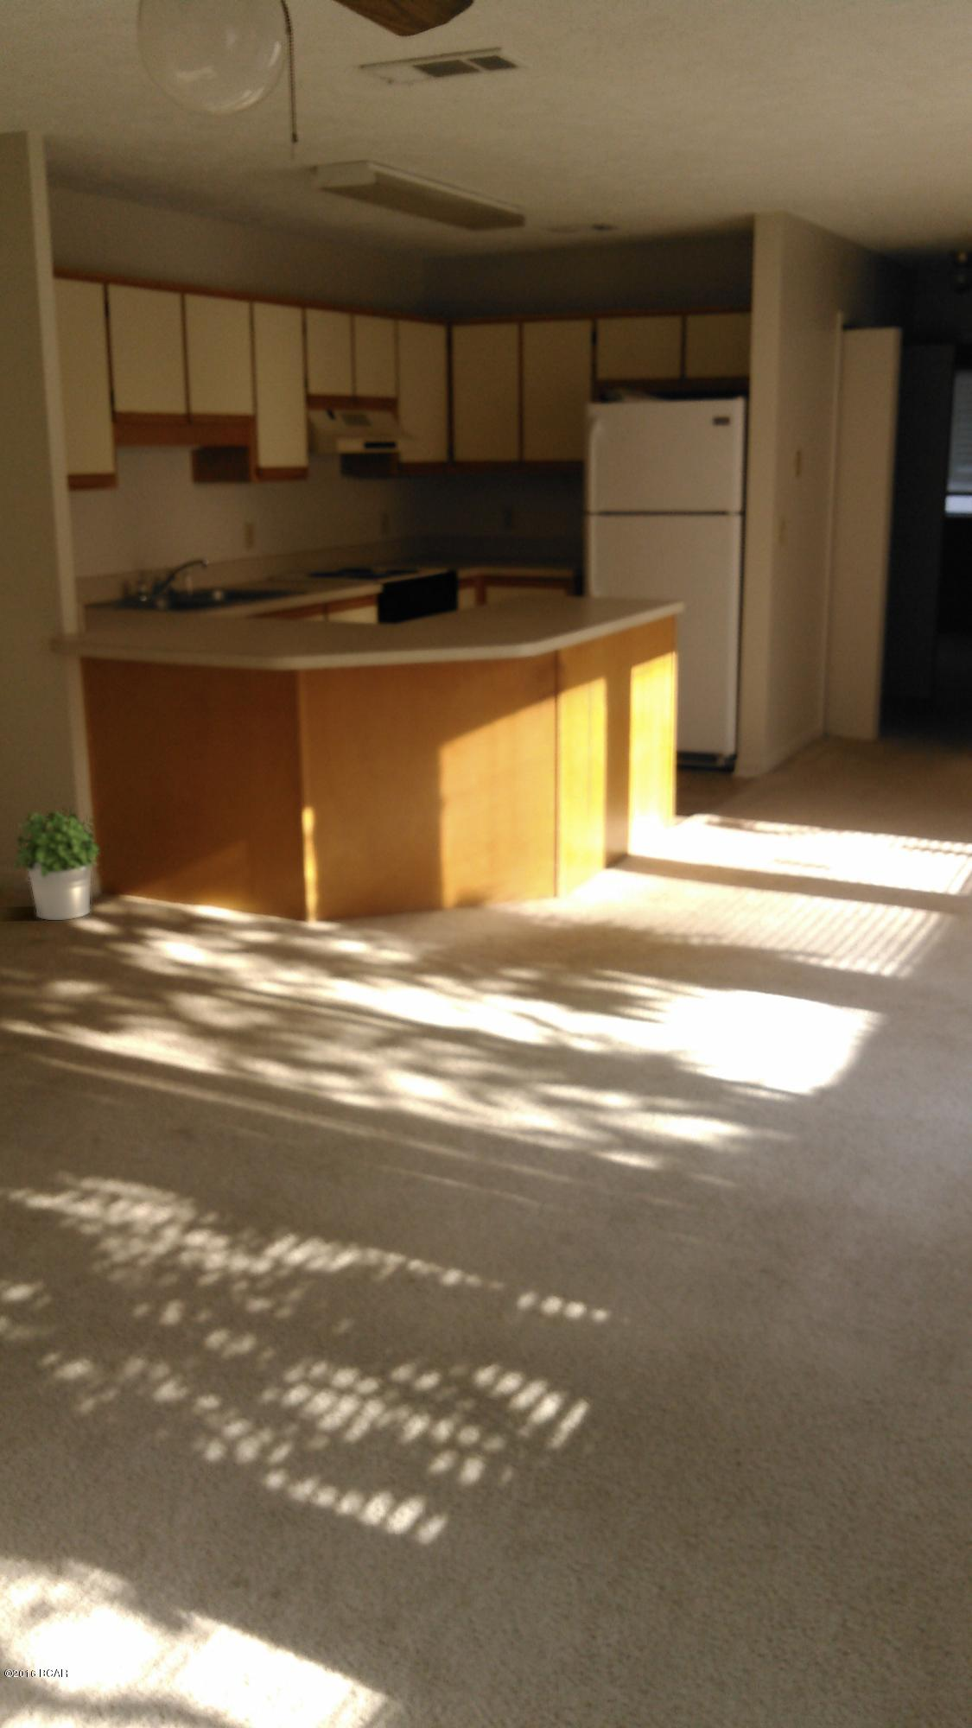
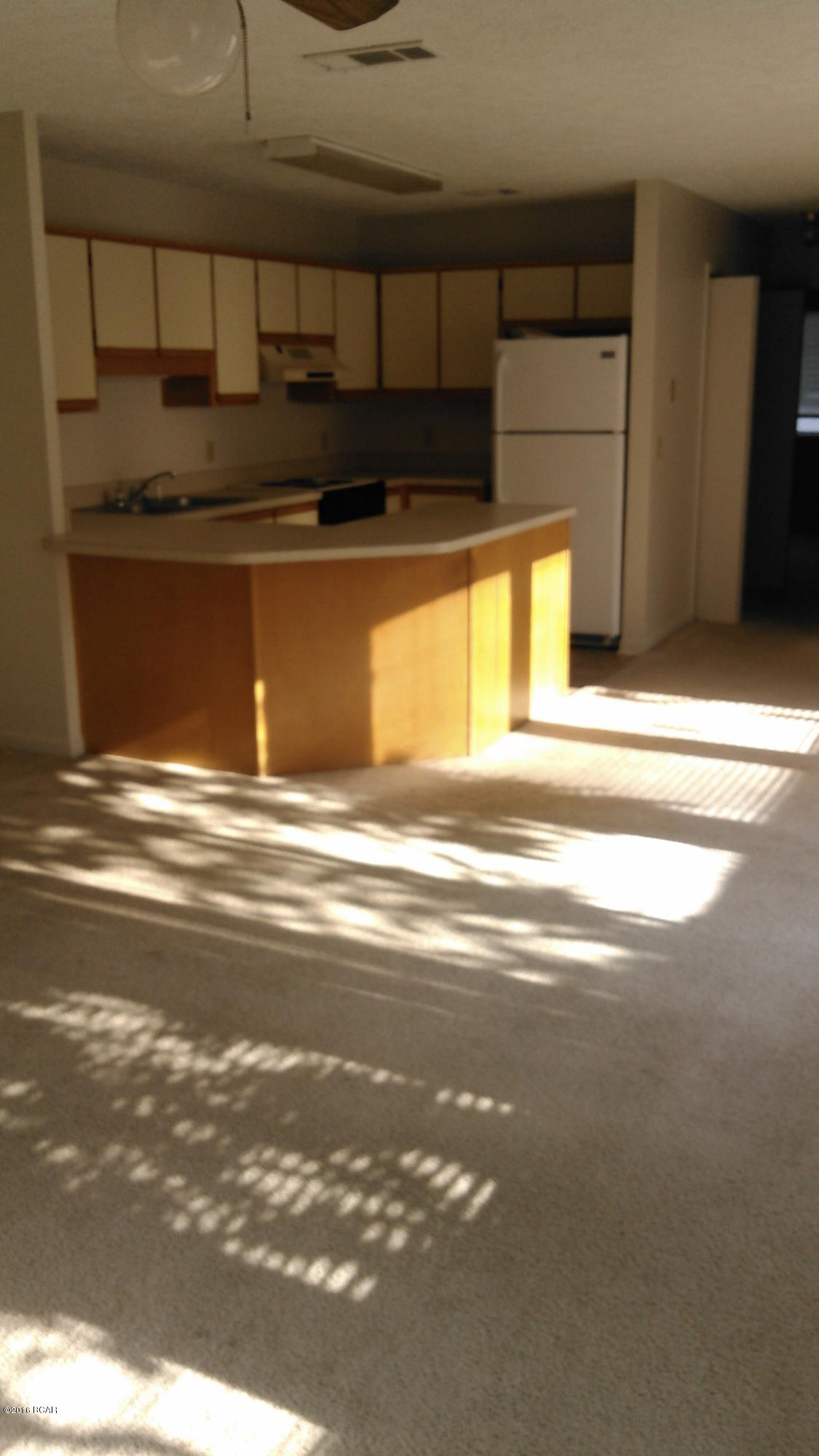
- potted plant (53, 863)
